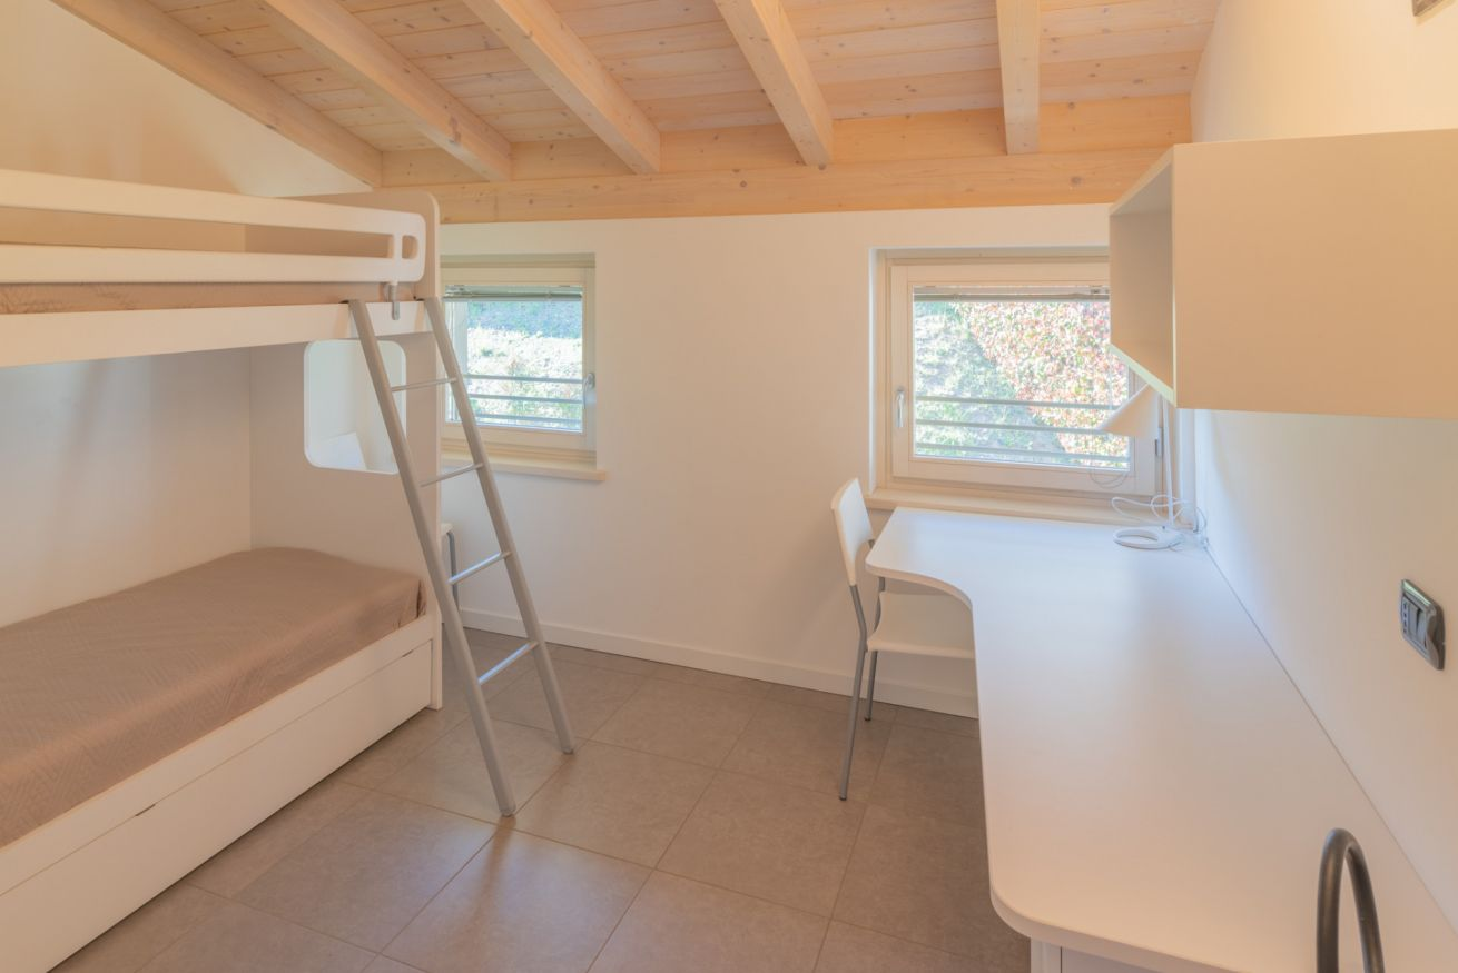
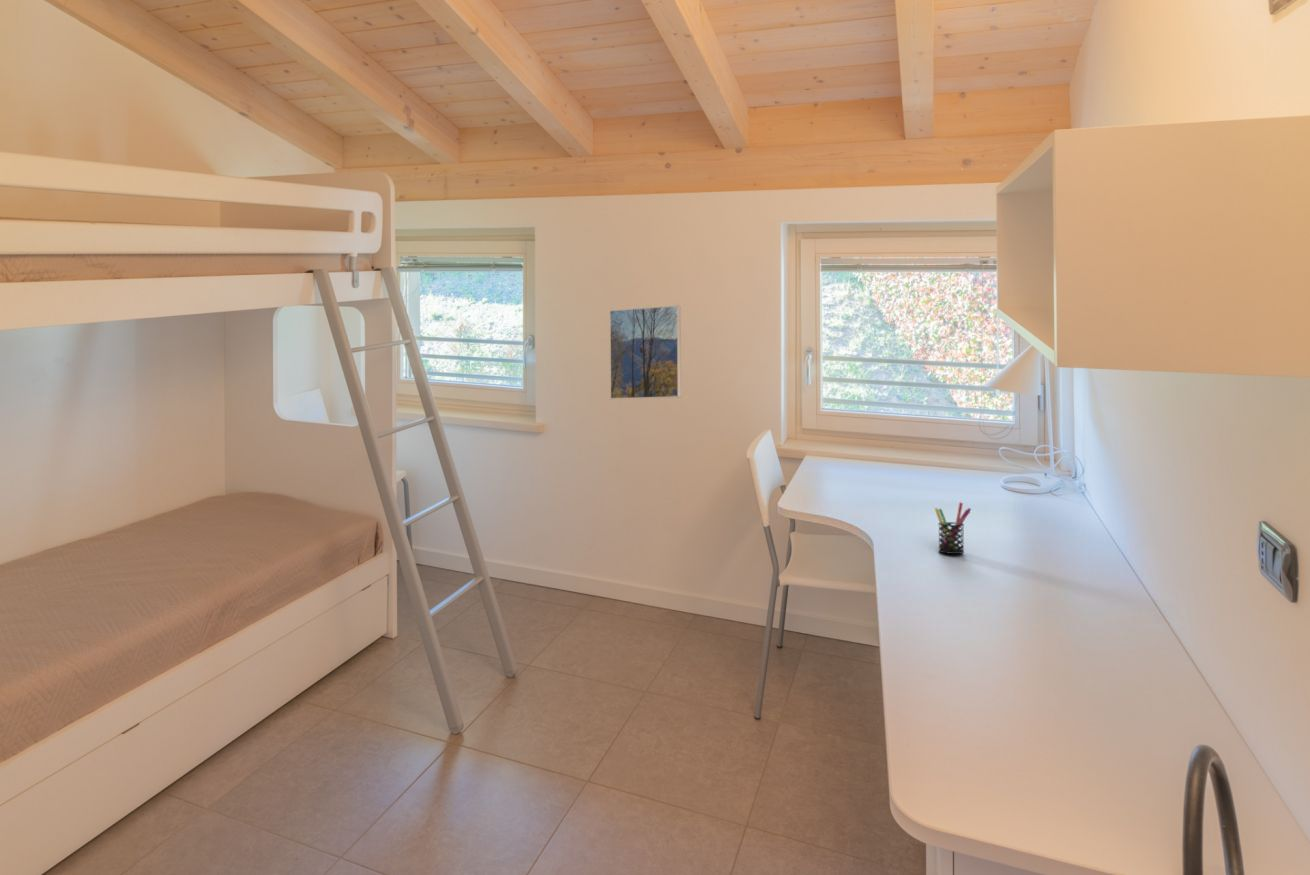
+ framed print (644, 353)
+ pen holder (950, 526)
